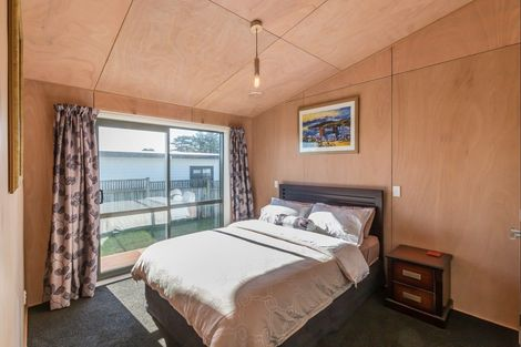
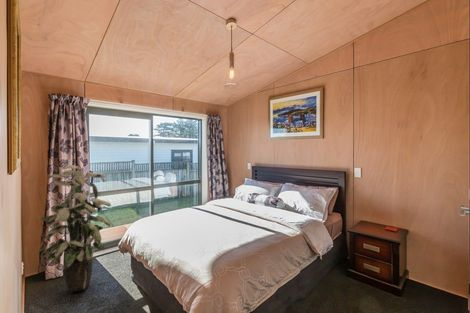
+ indoor plant (75, 225)
